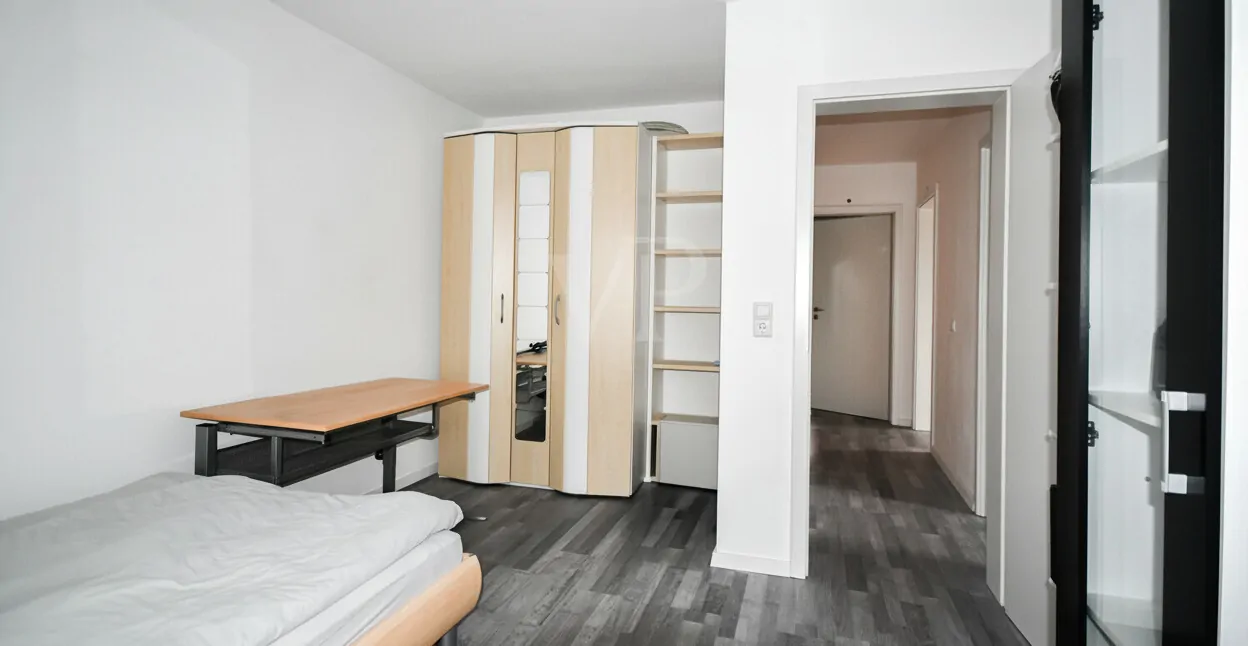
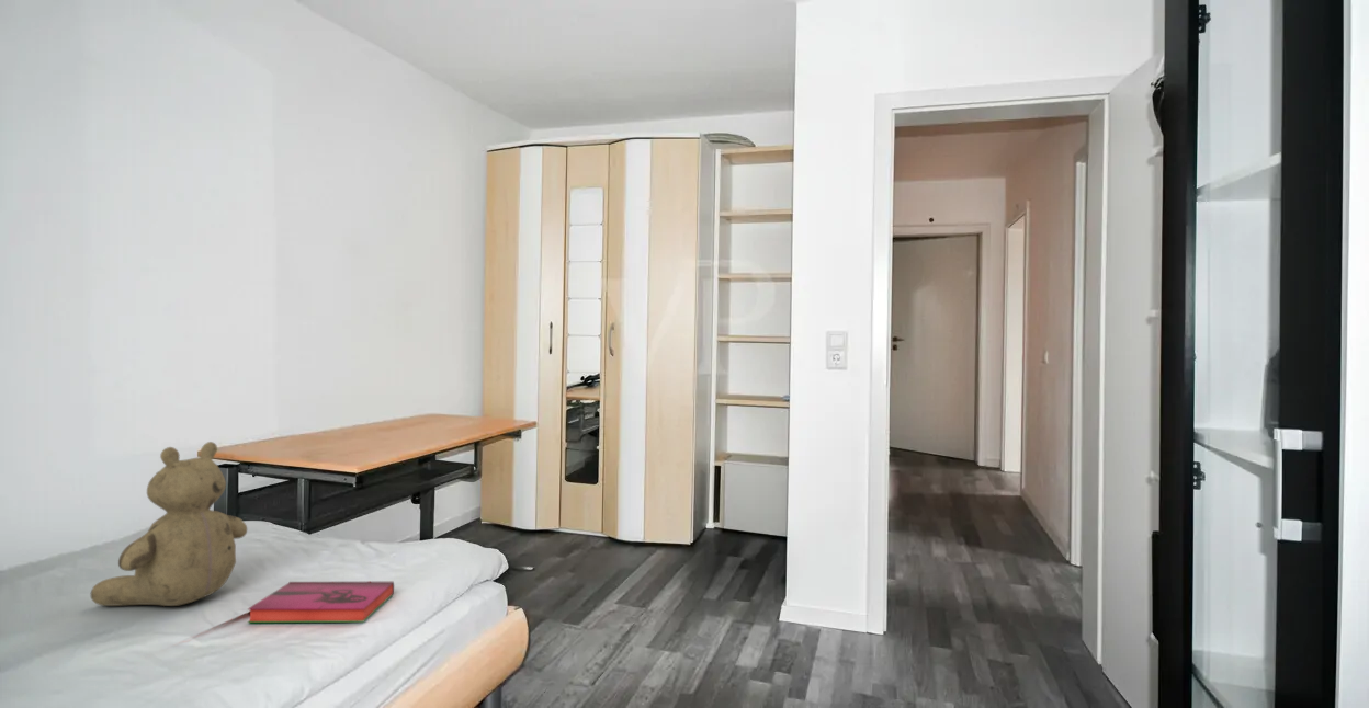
+ hardback book (325, 601)
+ teddy bear (169, 521)
